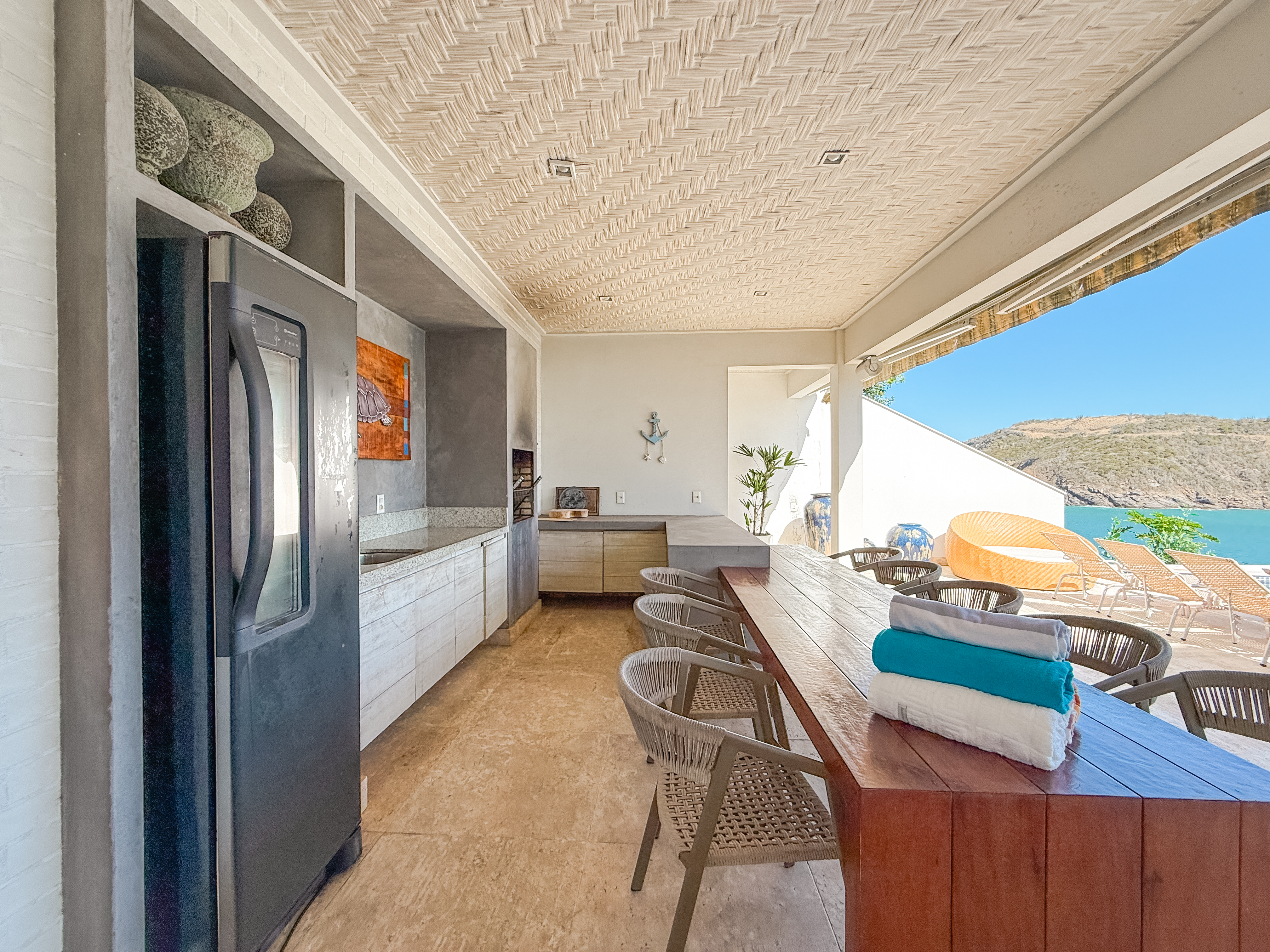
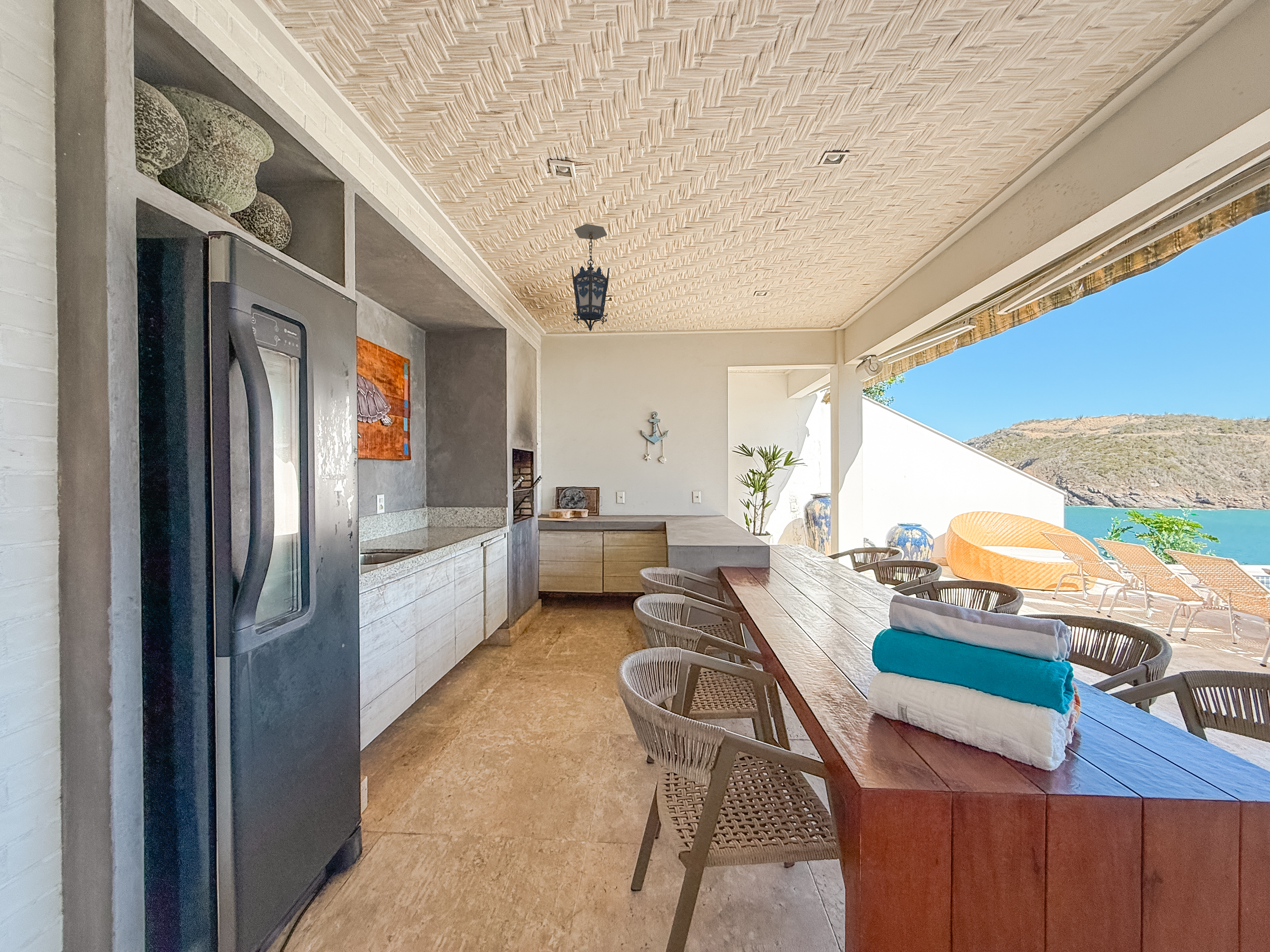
+ hanging lantern (590, 282)
